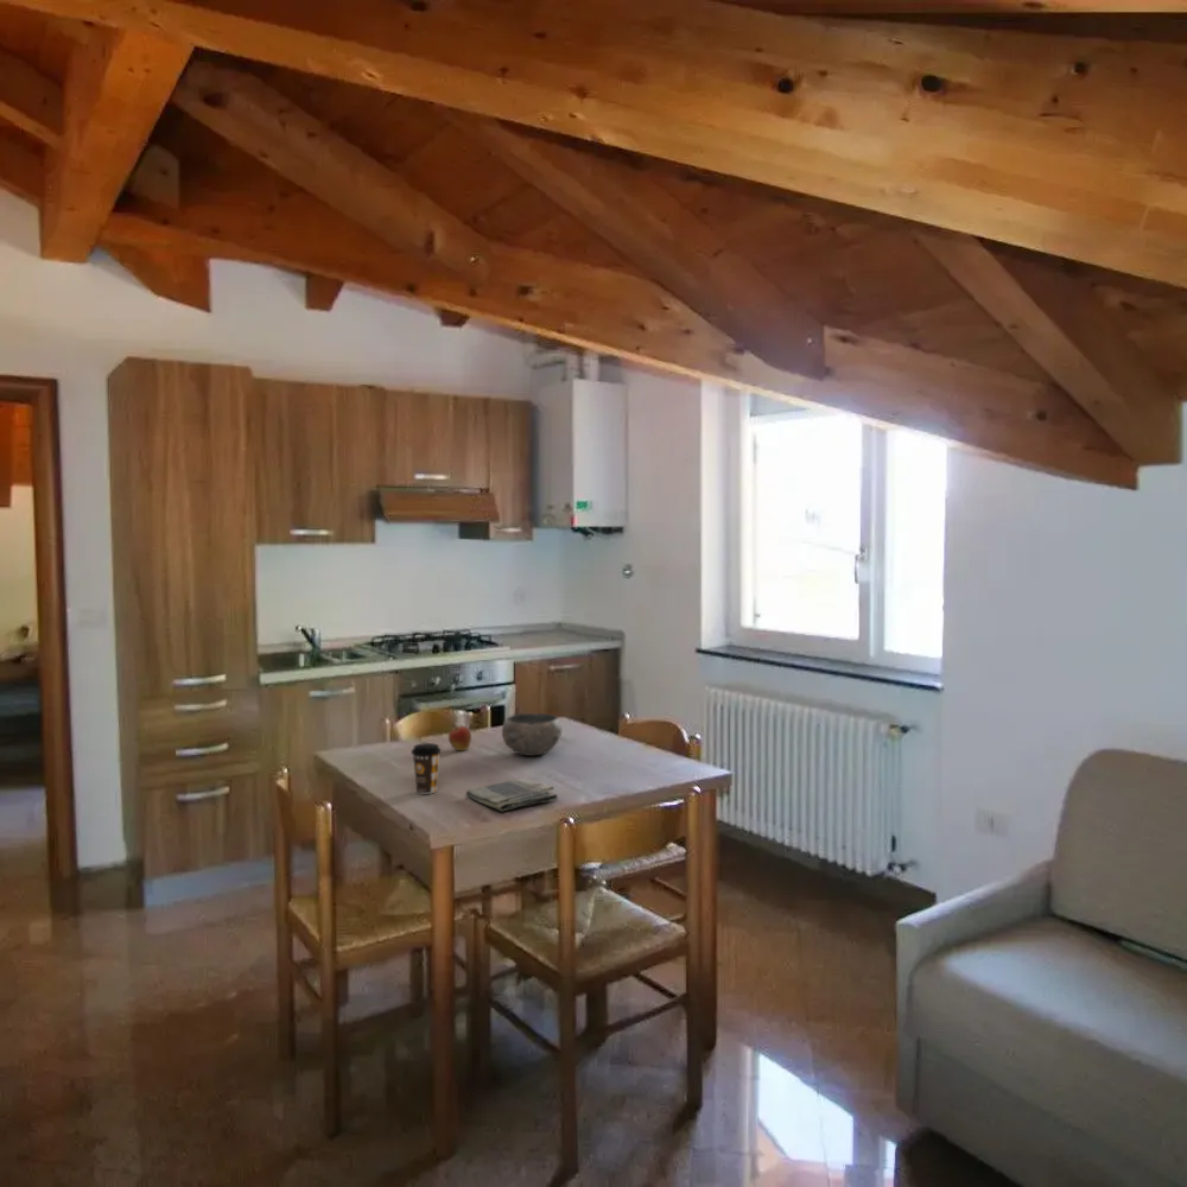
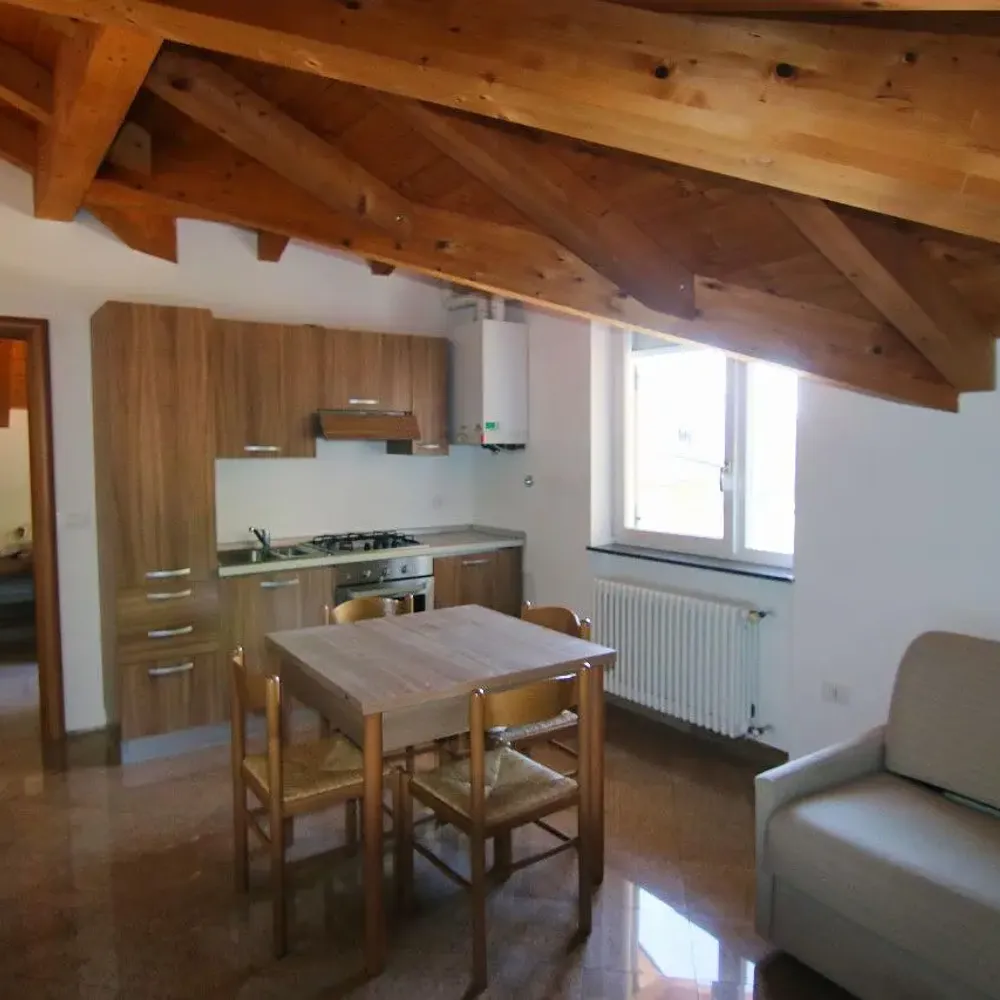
- bowl (532, 735)
- coffee cup (426, 768)
- fruit (459, 736)
- dish towel (512, 792)
